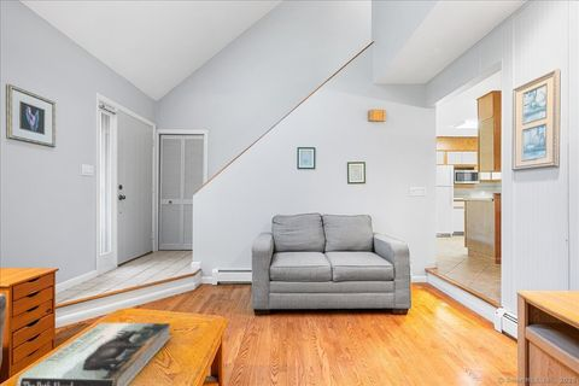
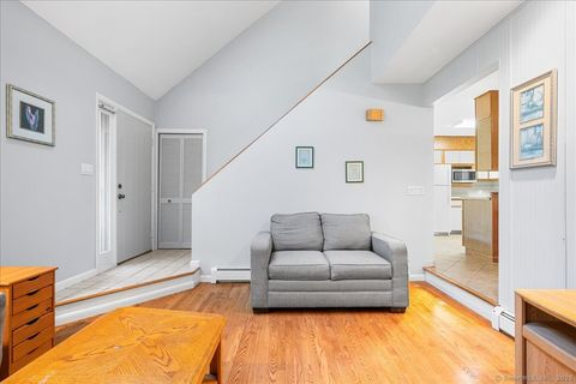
- book (106, 353)
